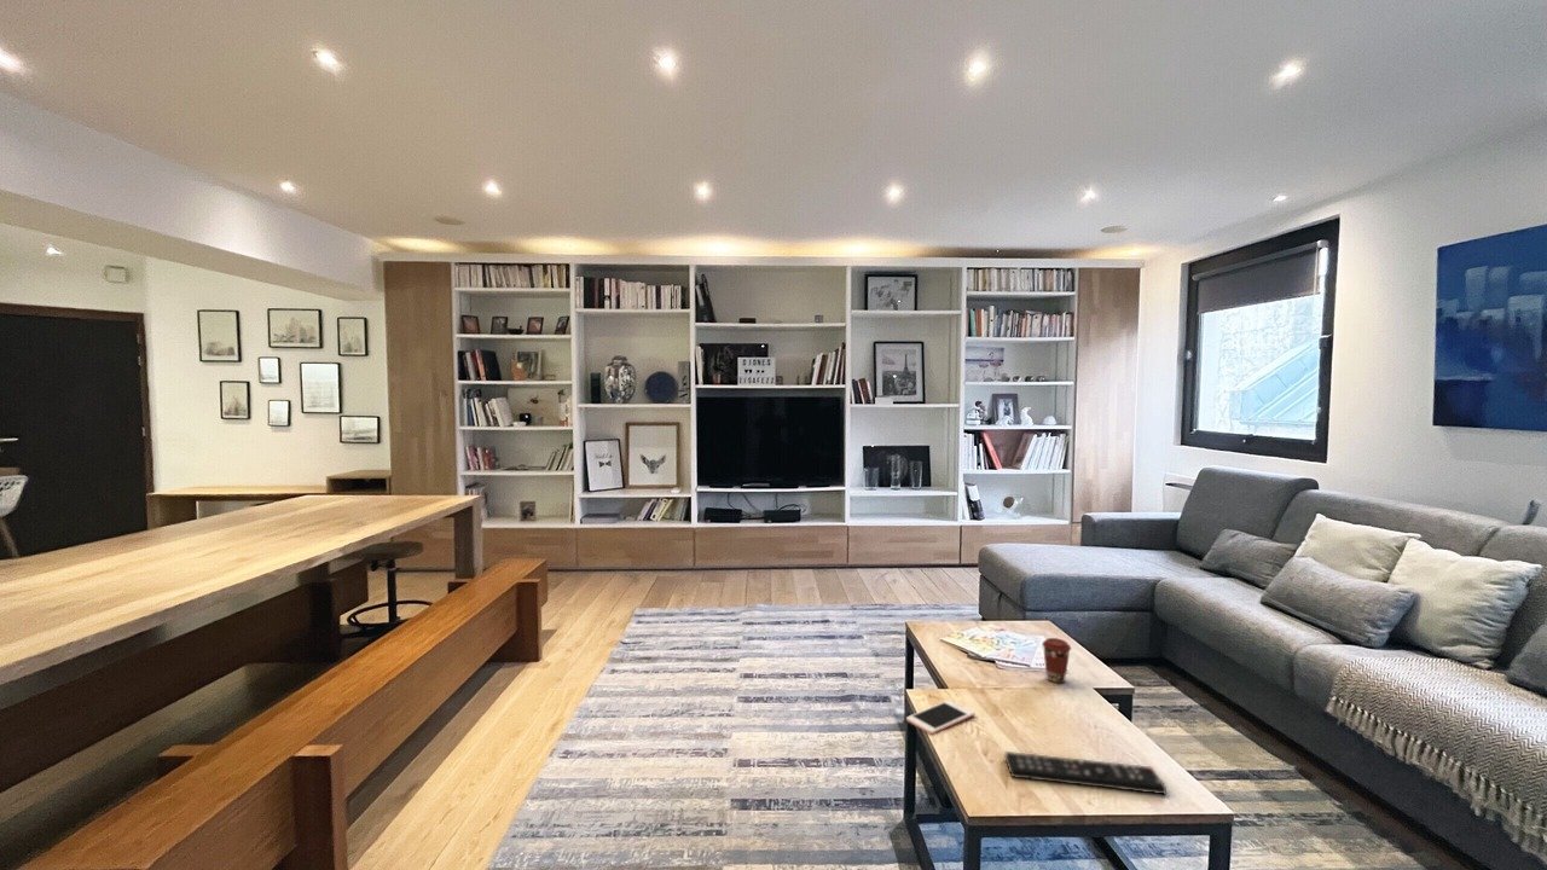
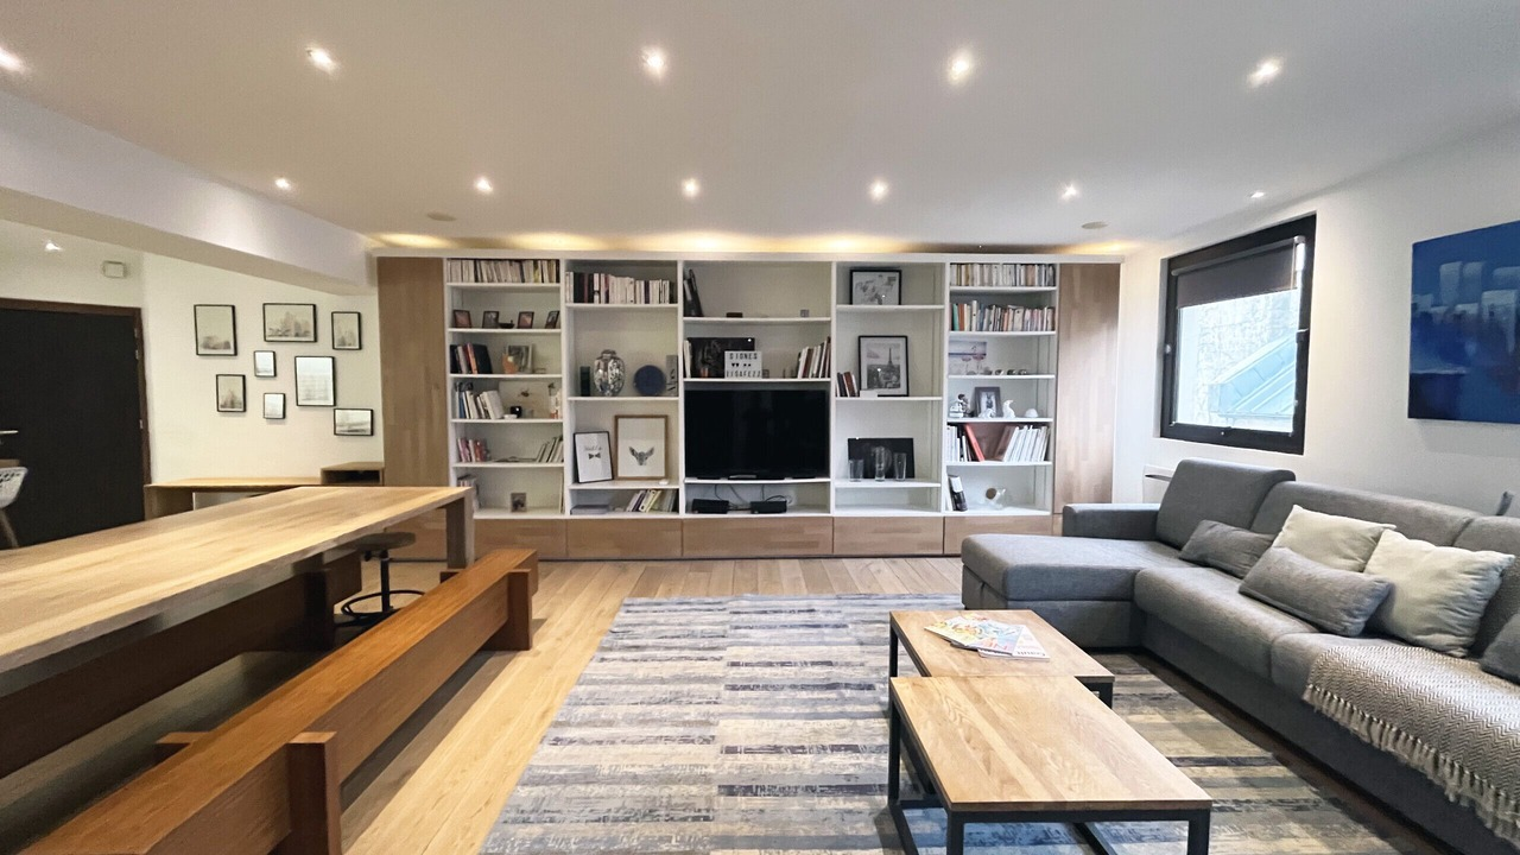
- remote control (1082, 771)
- coffee cup (1055, 660)
- cell phone (940, 715)
